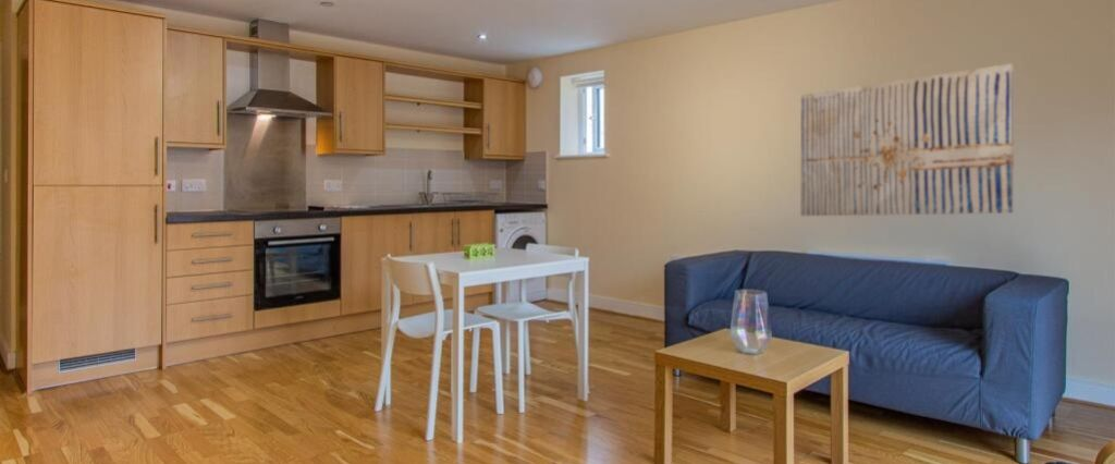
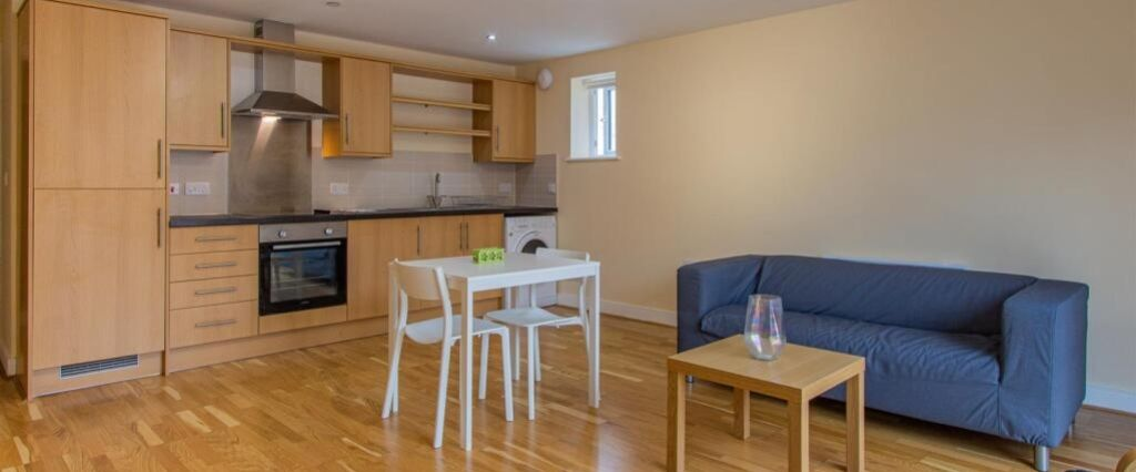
- wall art (896, 147)
